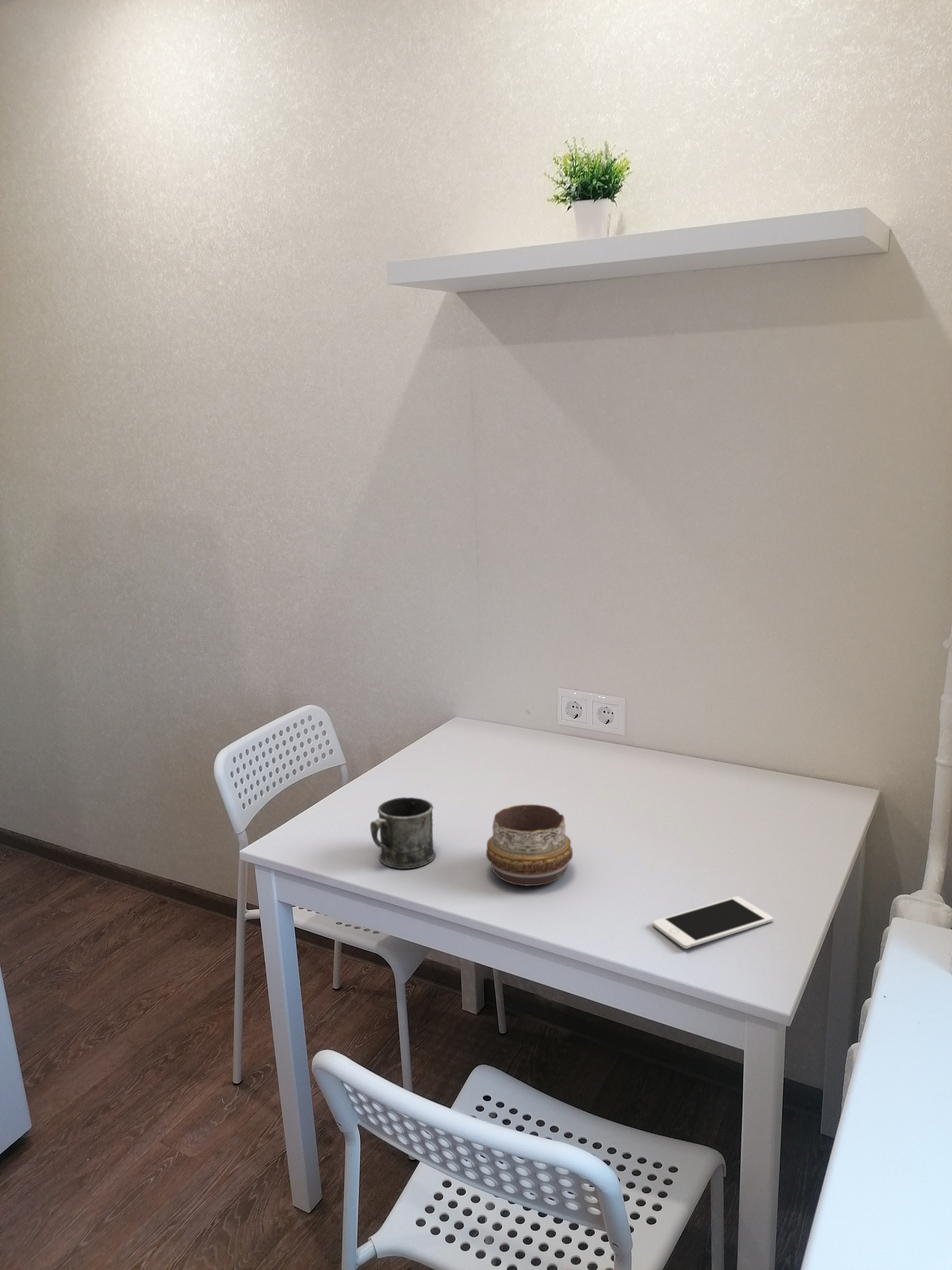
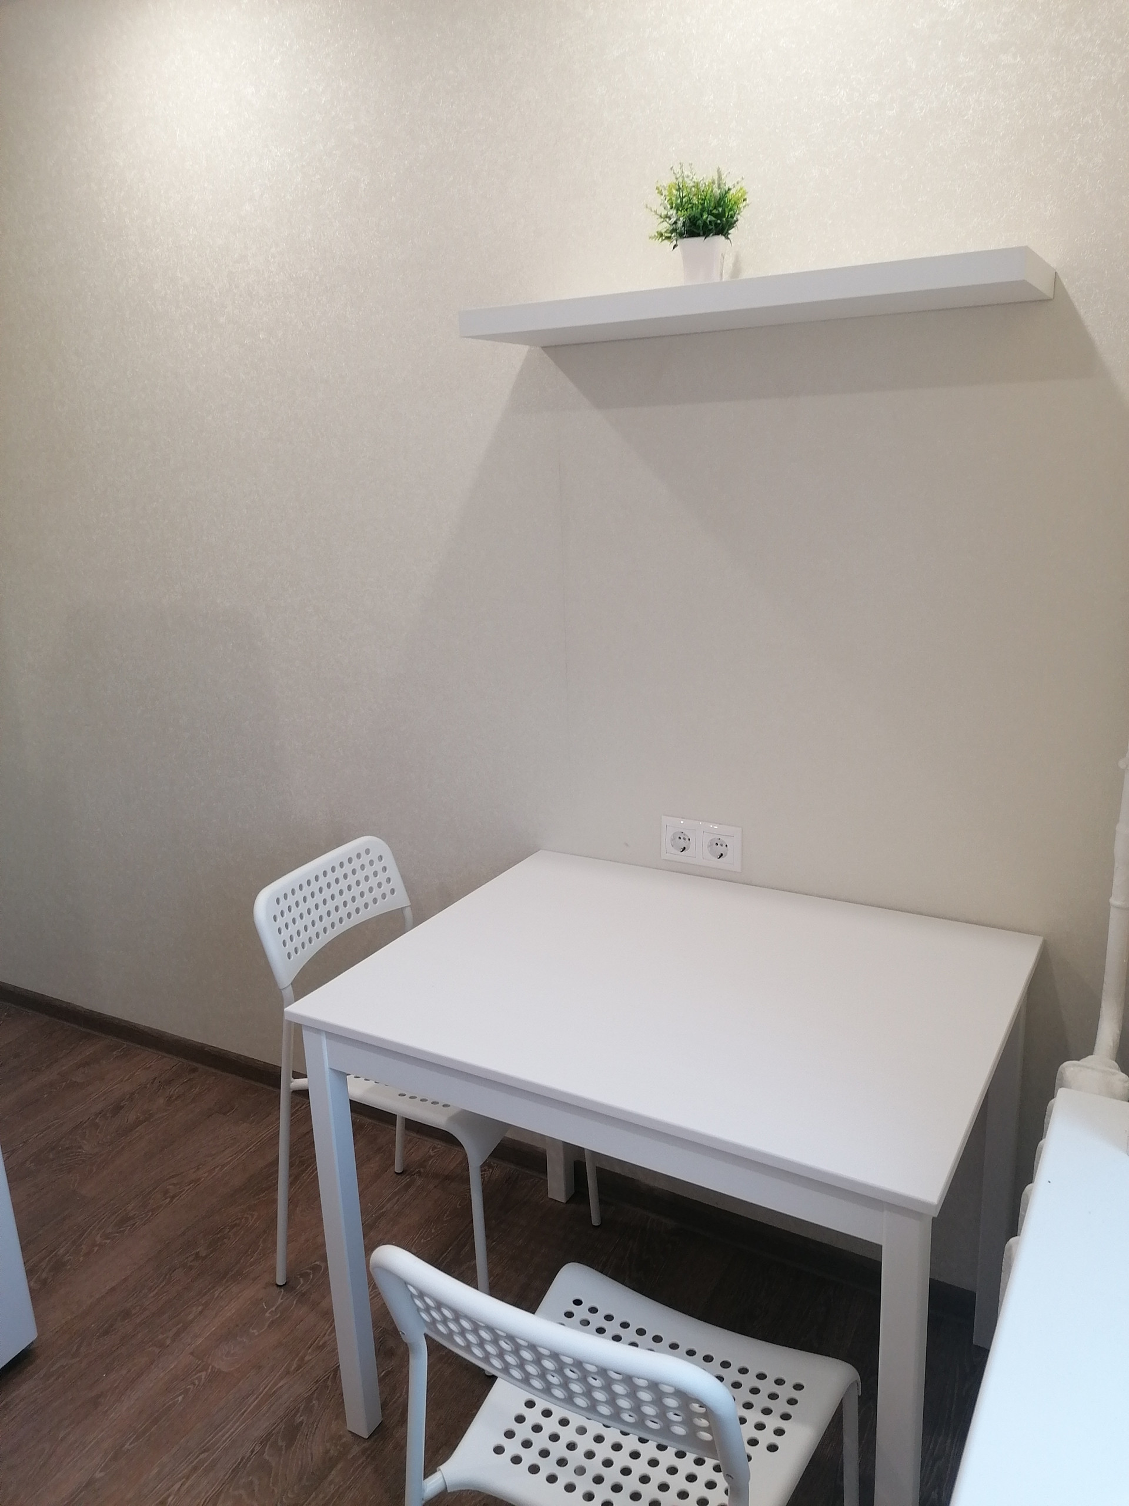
- decorative bowl (529, 845)
- mug (401, 834)
- cell phone (713, 921)
